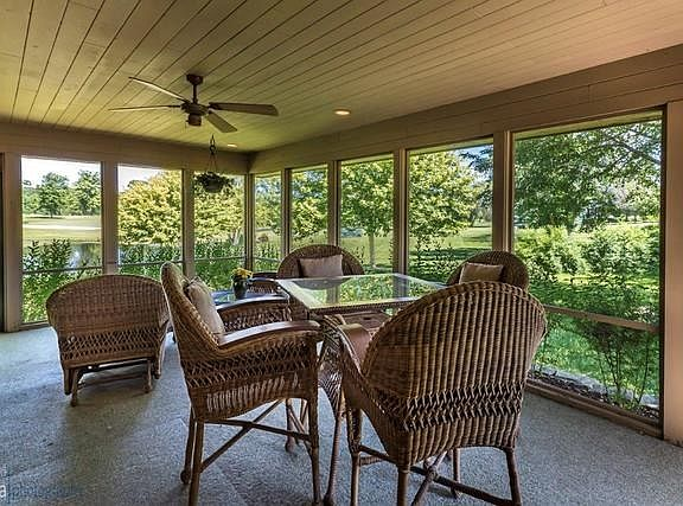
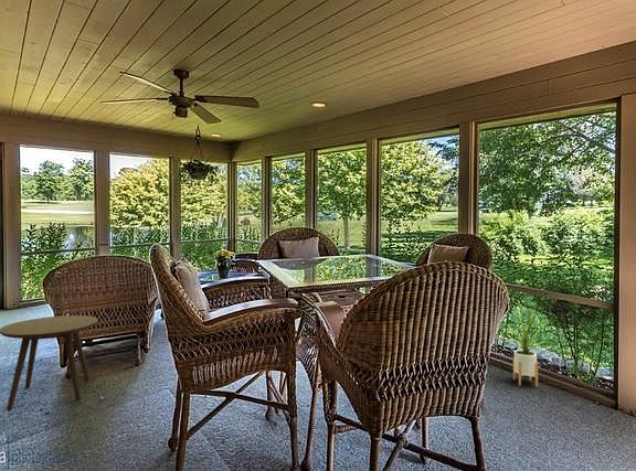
+ side table (67, 356)
+ house plant (526, 343)
